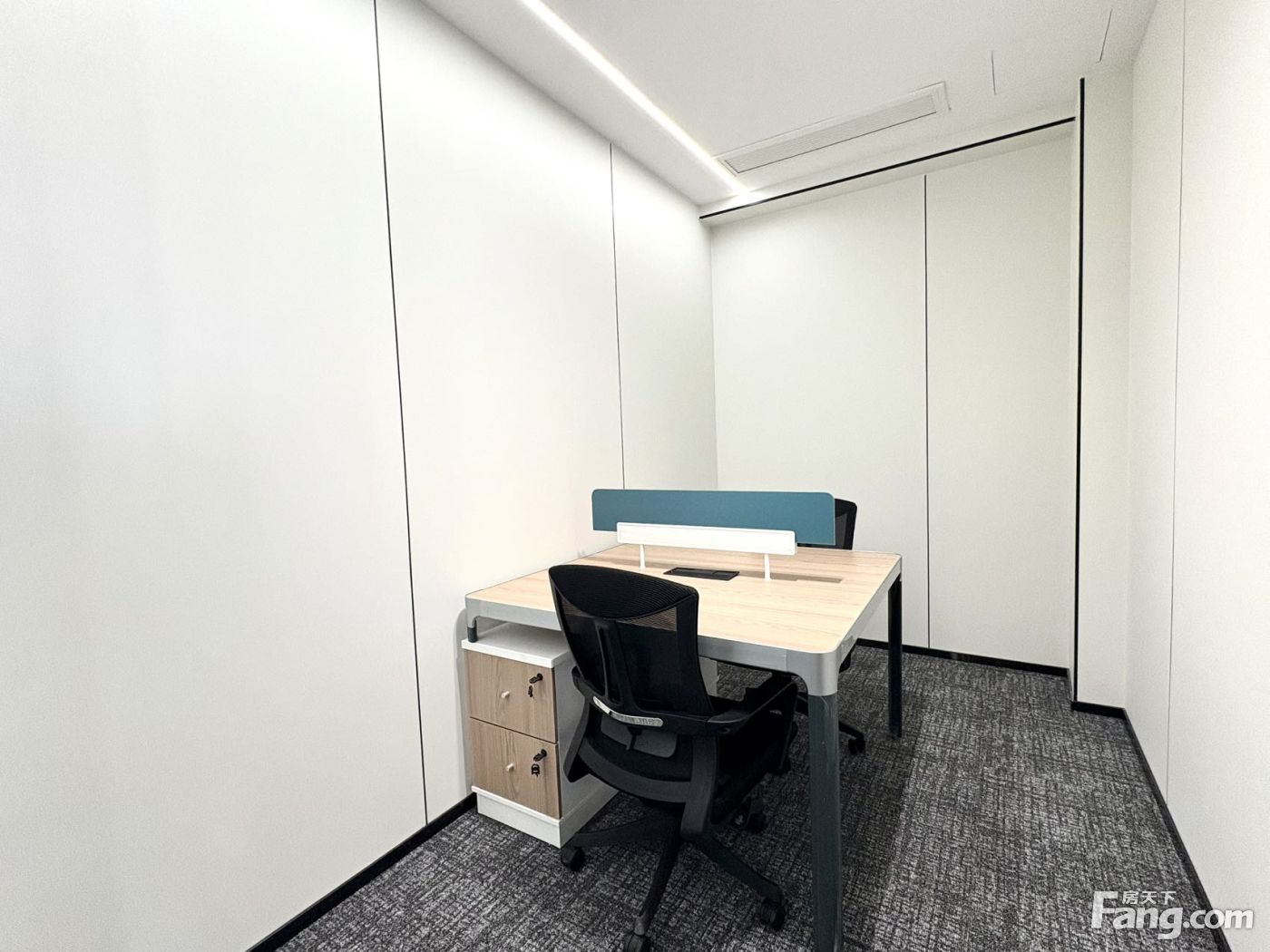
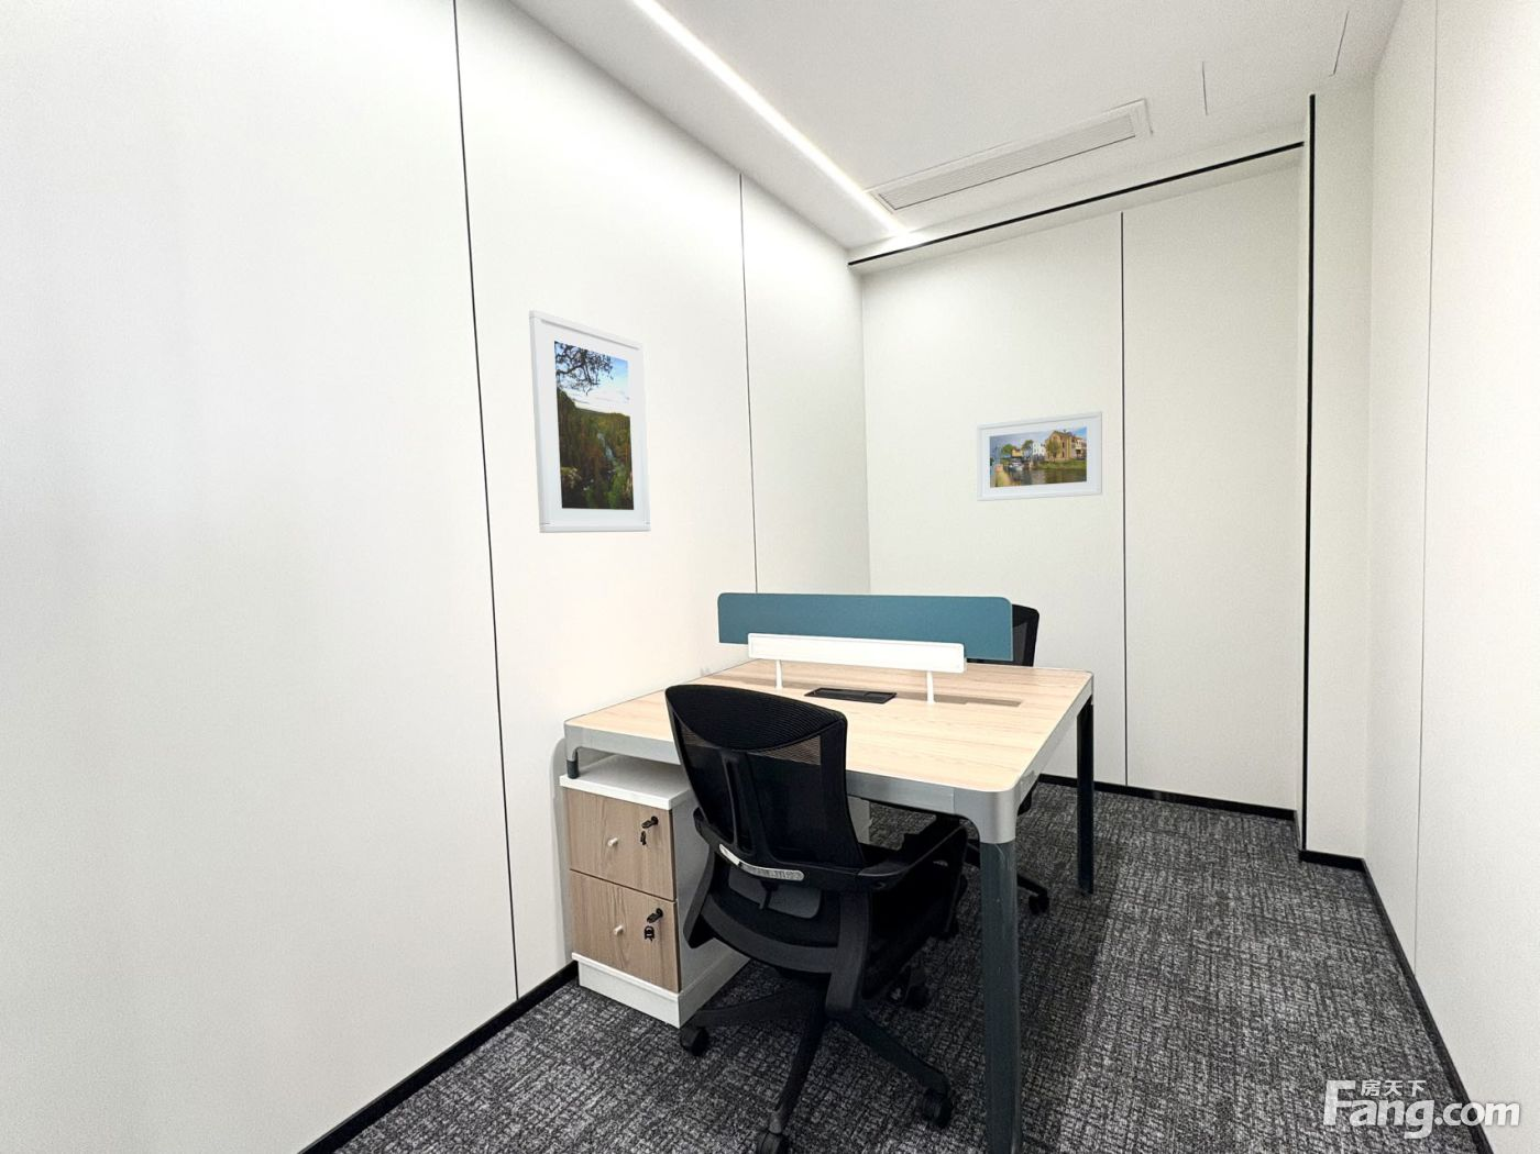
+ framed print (595, 430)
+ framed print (1037, 458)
